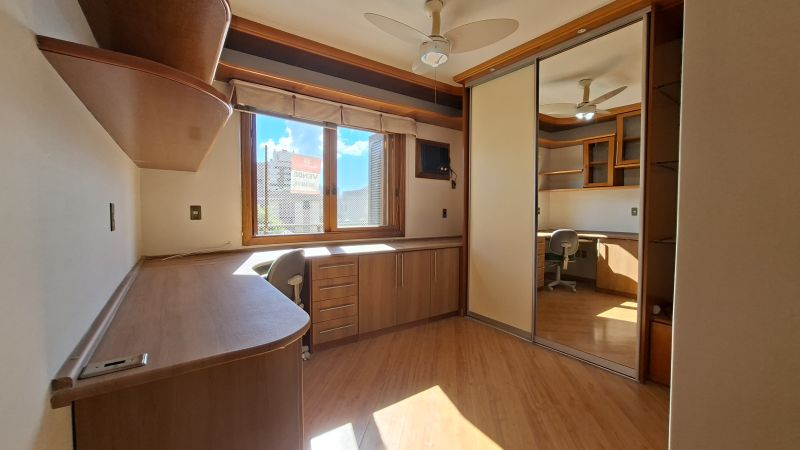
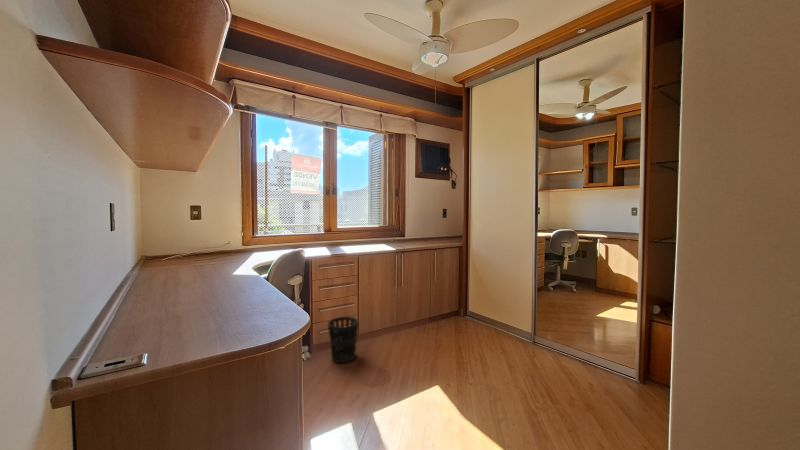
+ wastebasket (343, 339)
